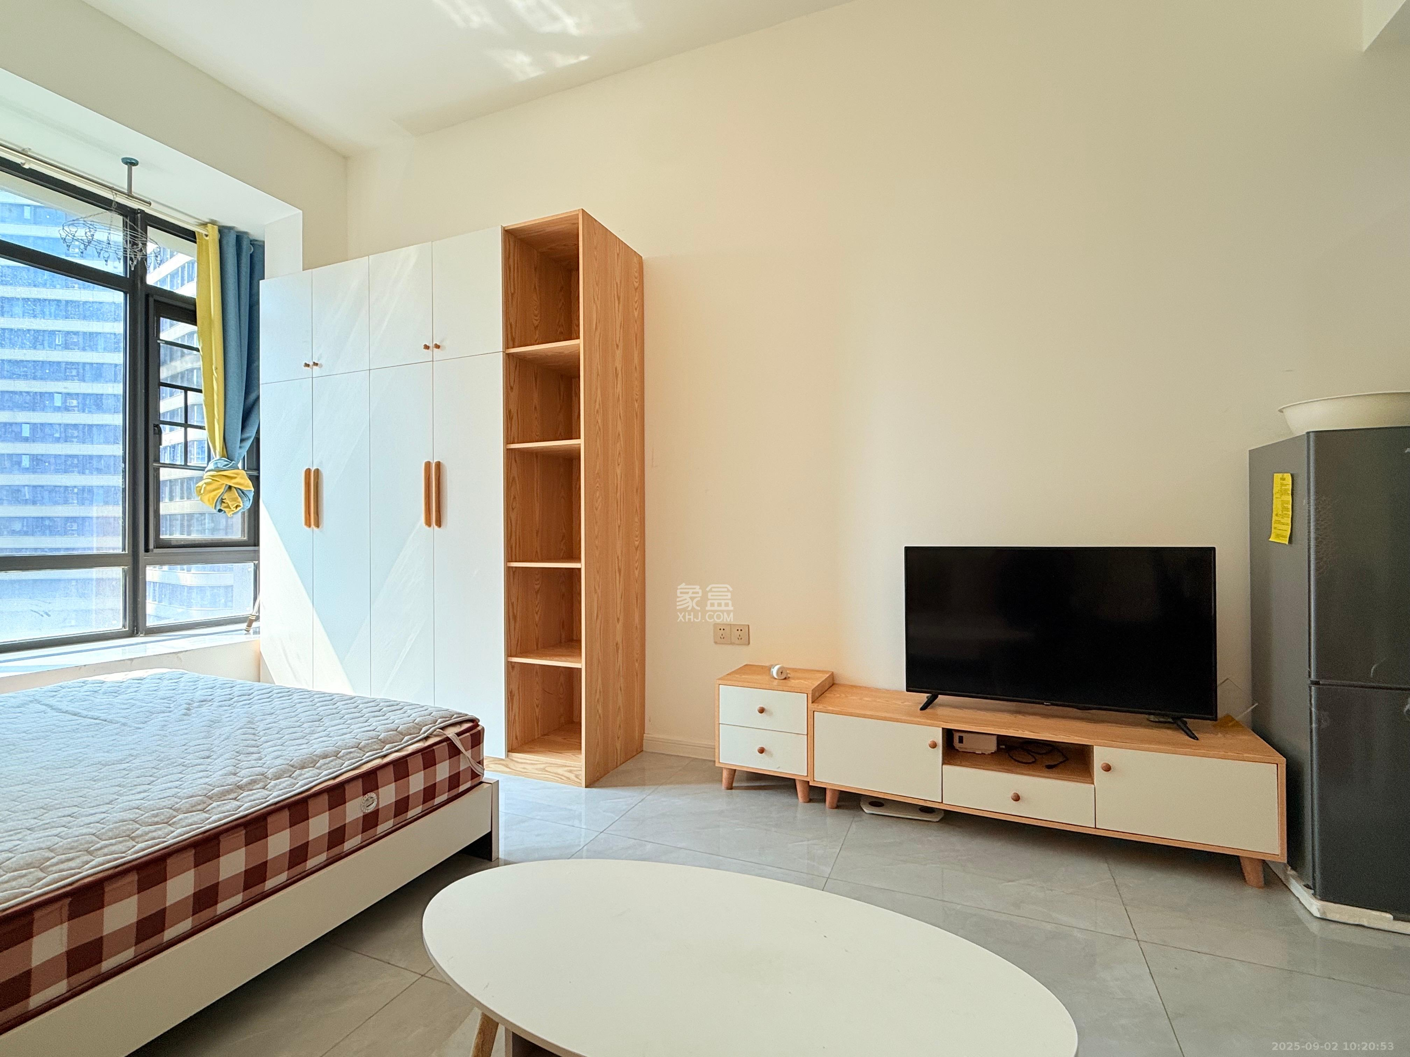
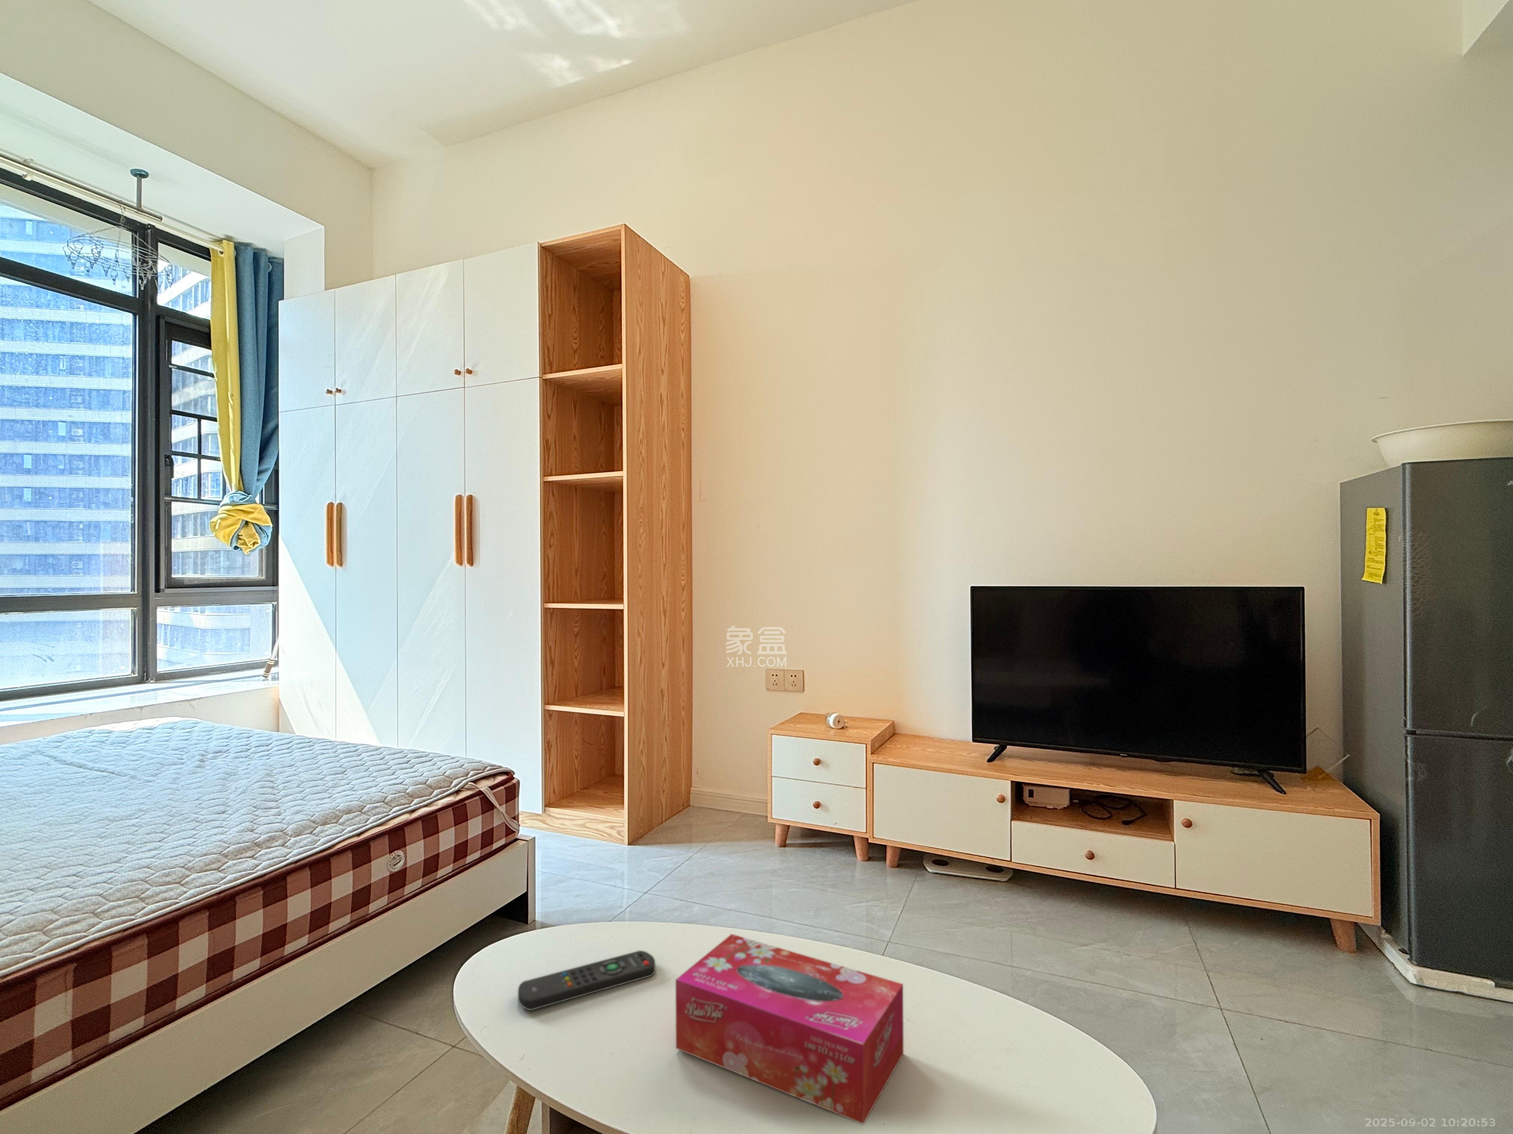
+ tissue box (789, 1016)
+ remote control (589, 978)
